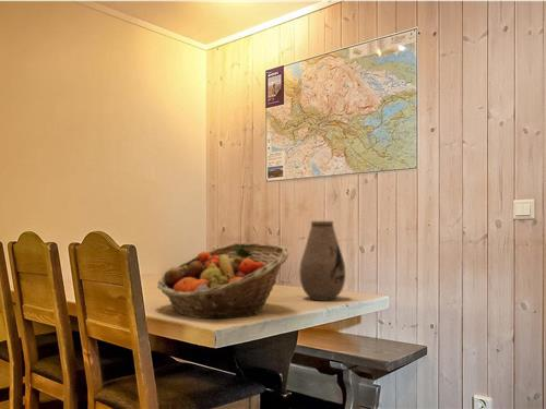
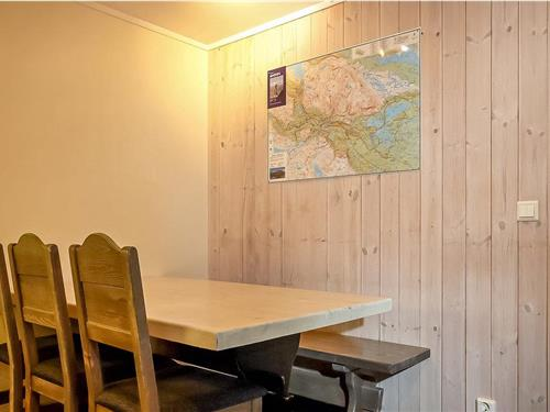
- vase (322, 260)
- fruit basket (223, 277)
